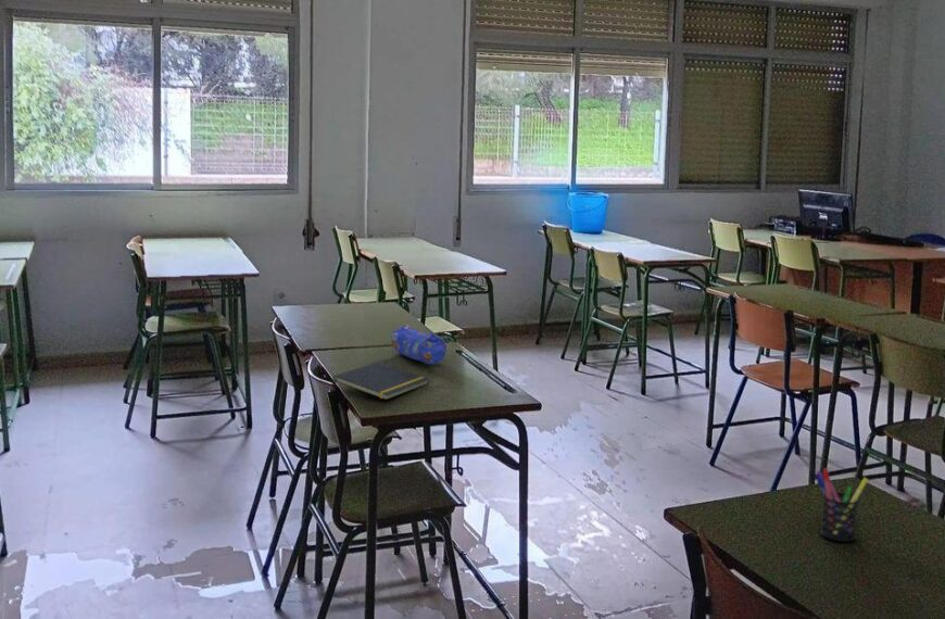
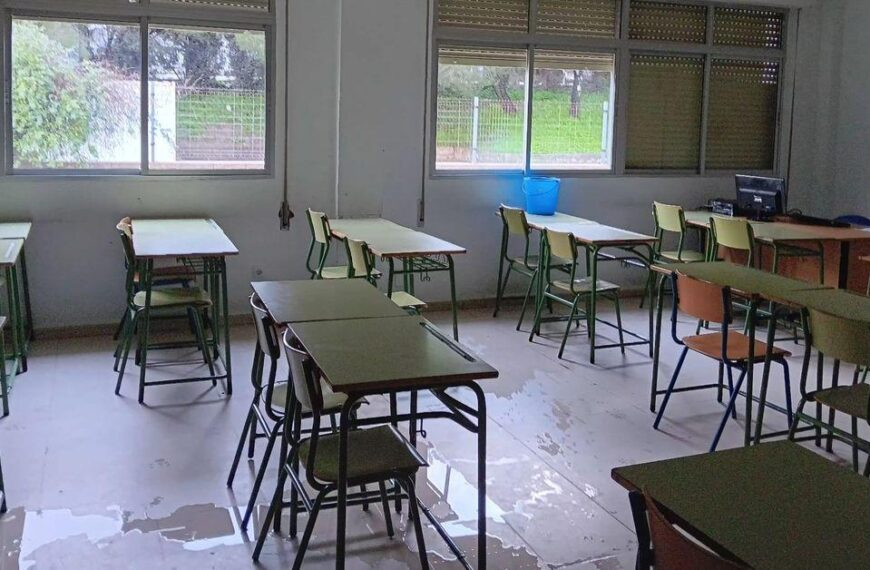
- pen holder (840, 503)
- pencil case (417, 343)
- notepad (381, 379)
